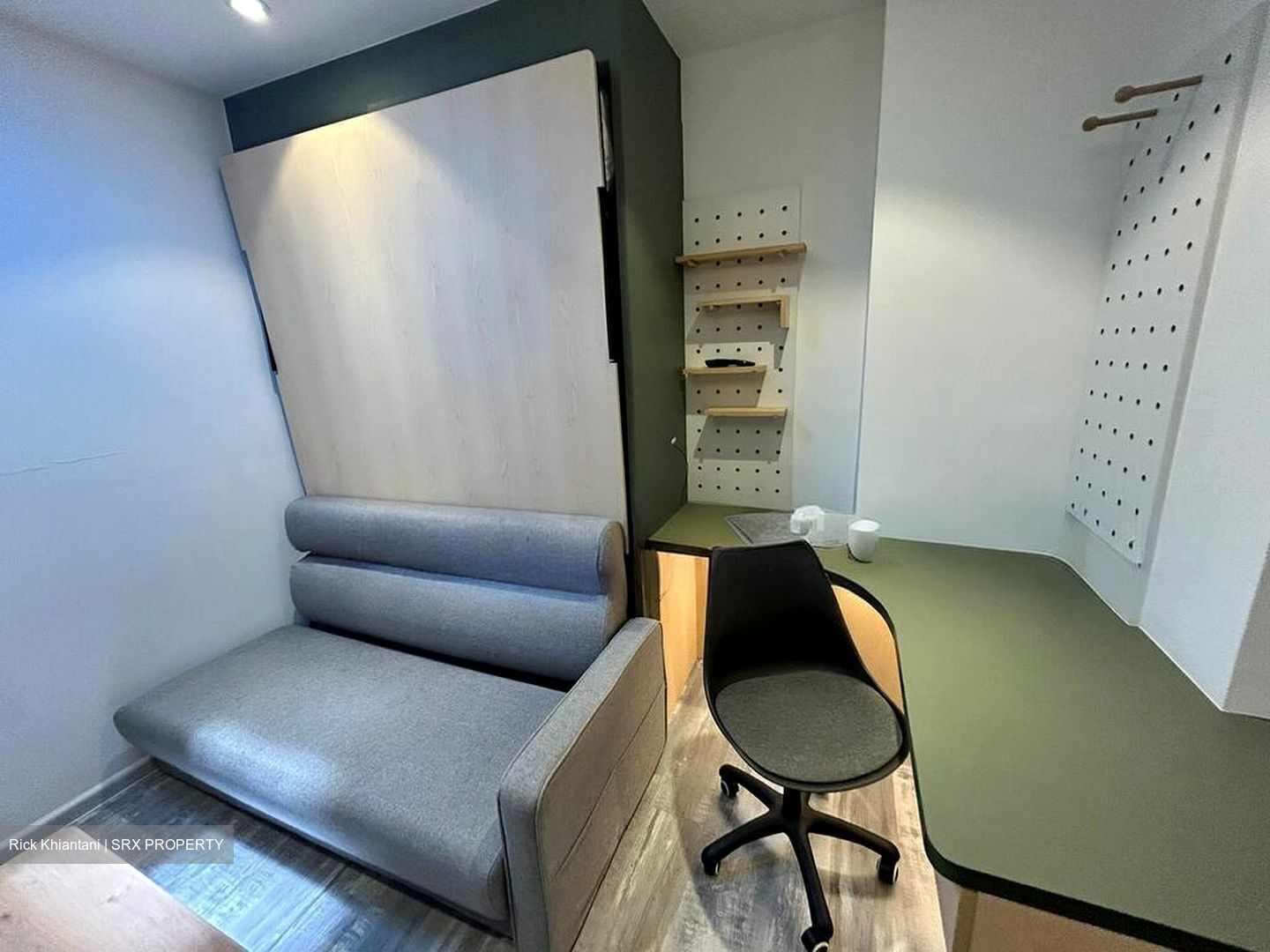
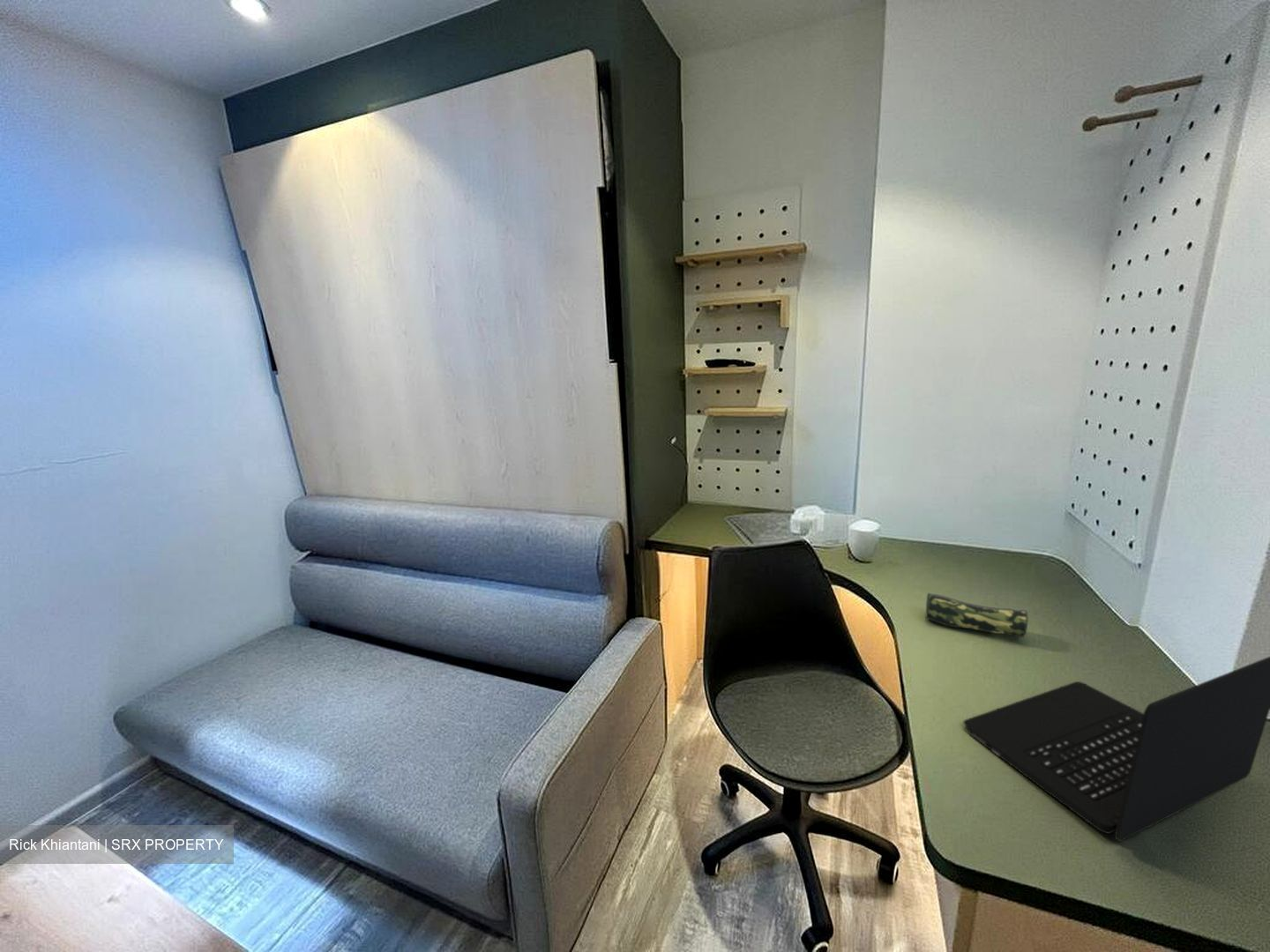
+ laptop (1105, 695)
+ pencil case (975, 615)
